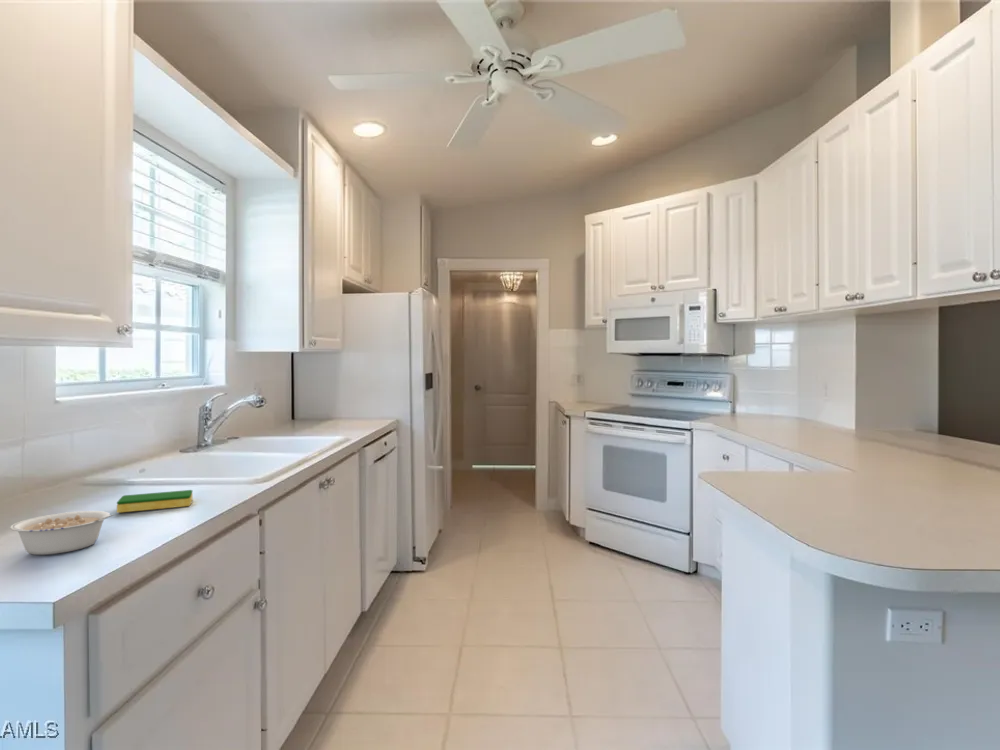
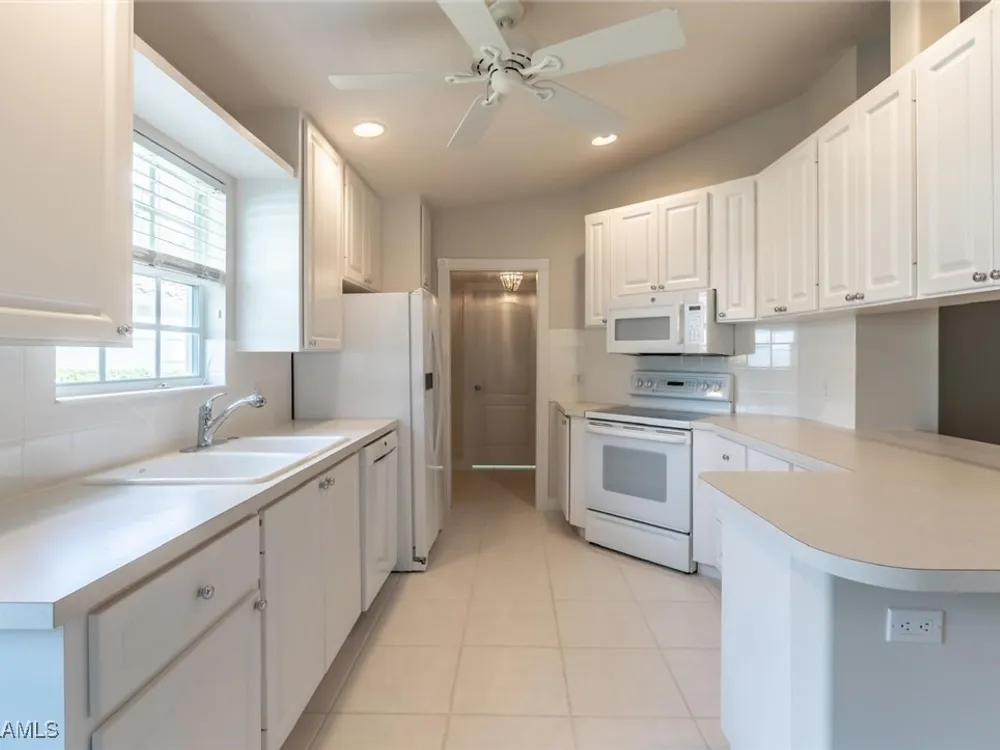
- legume (66, 530)
- dish sponge (156, 500)
